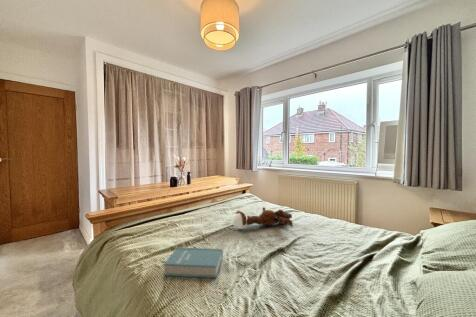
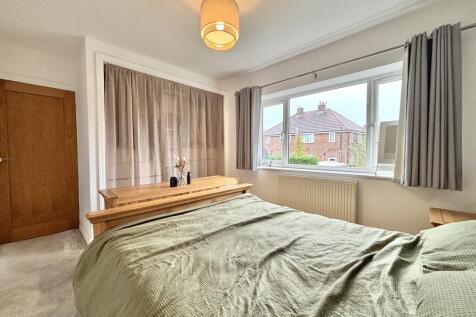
- book (195, 260)
- teddy bear (263, 217)
